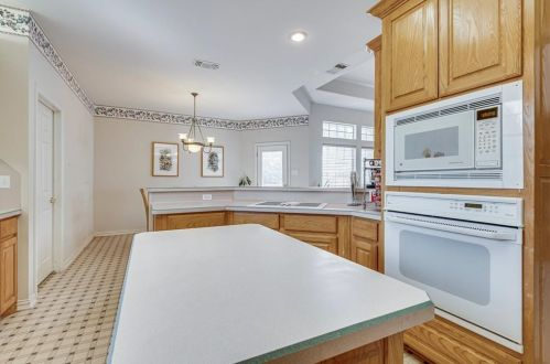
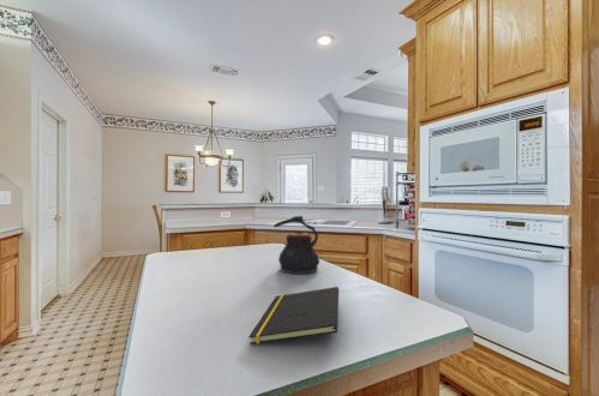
+ teapot (299, 242)
+ notepad (300, 311)
